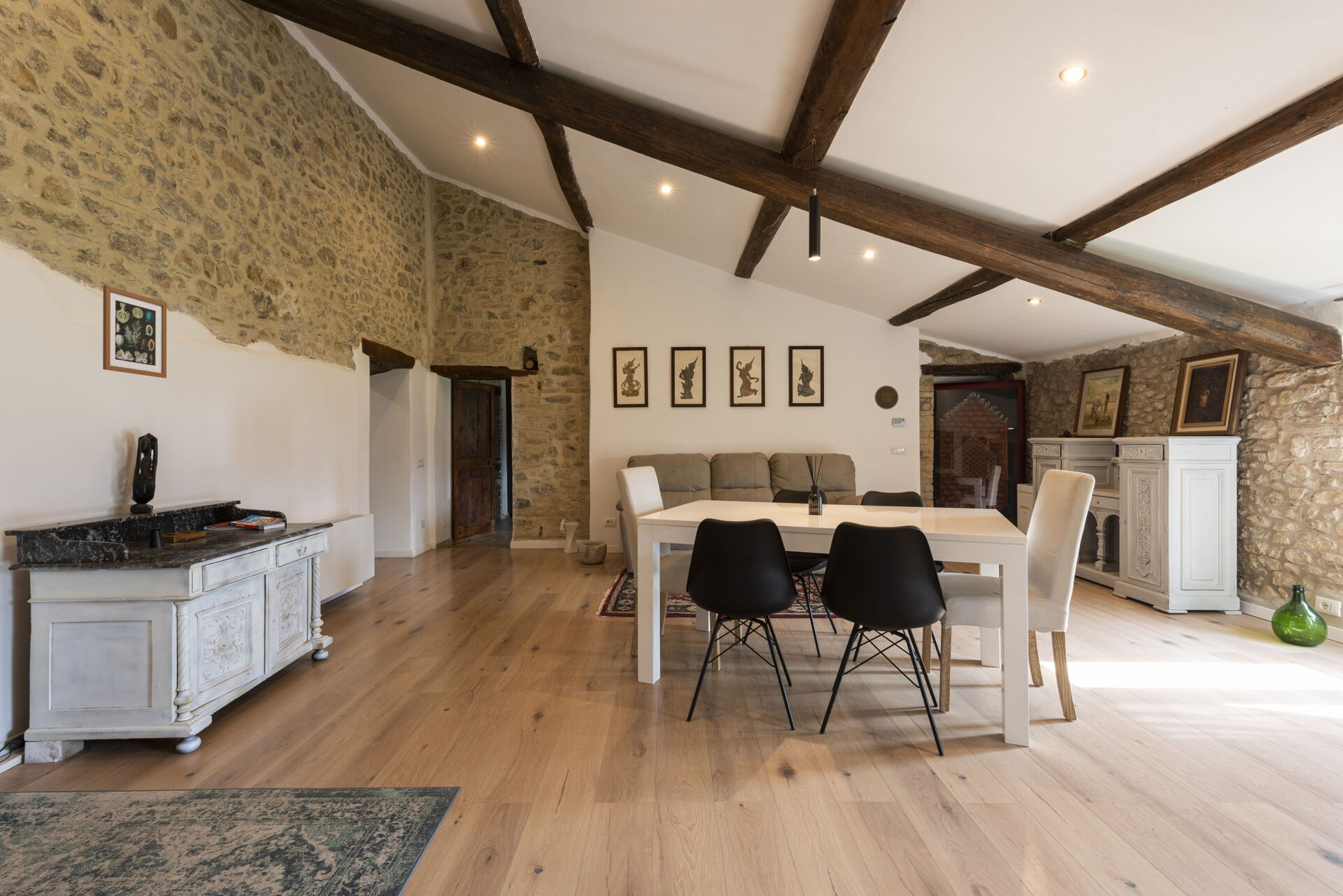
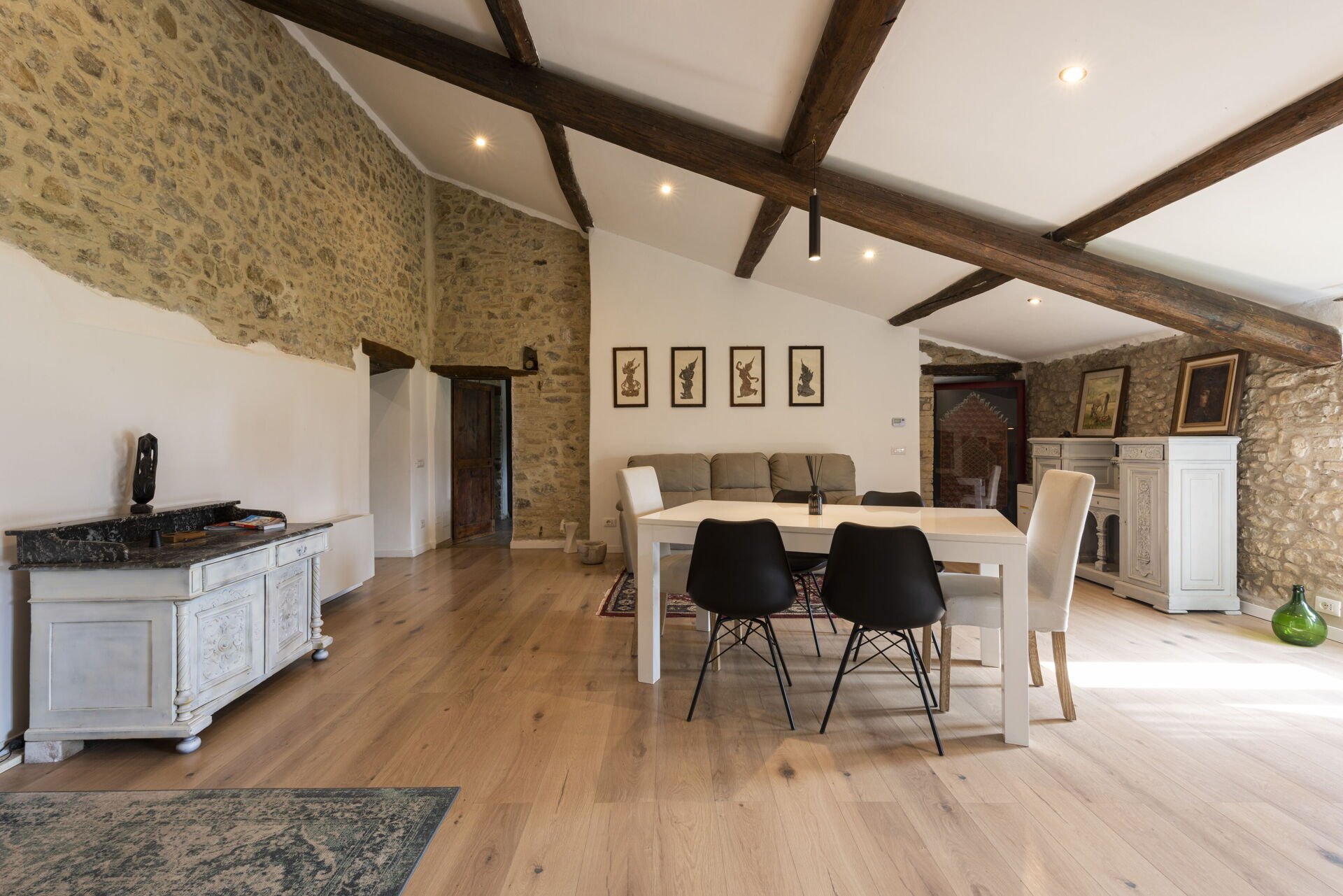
- decorative plate (887, 397)
- wall art (136, 334)
